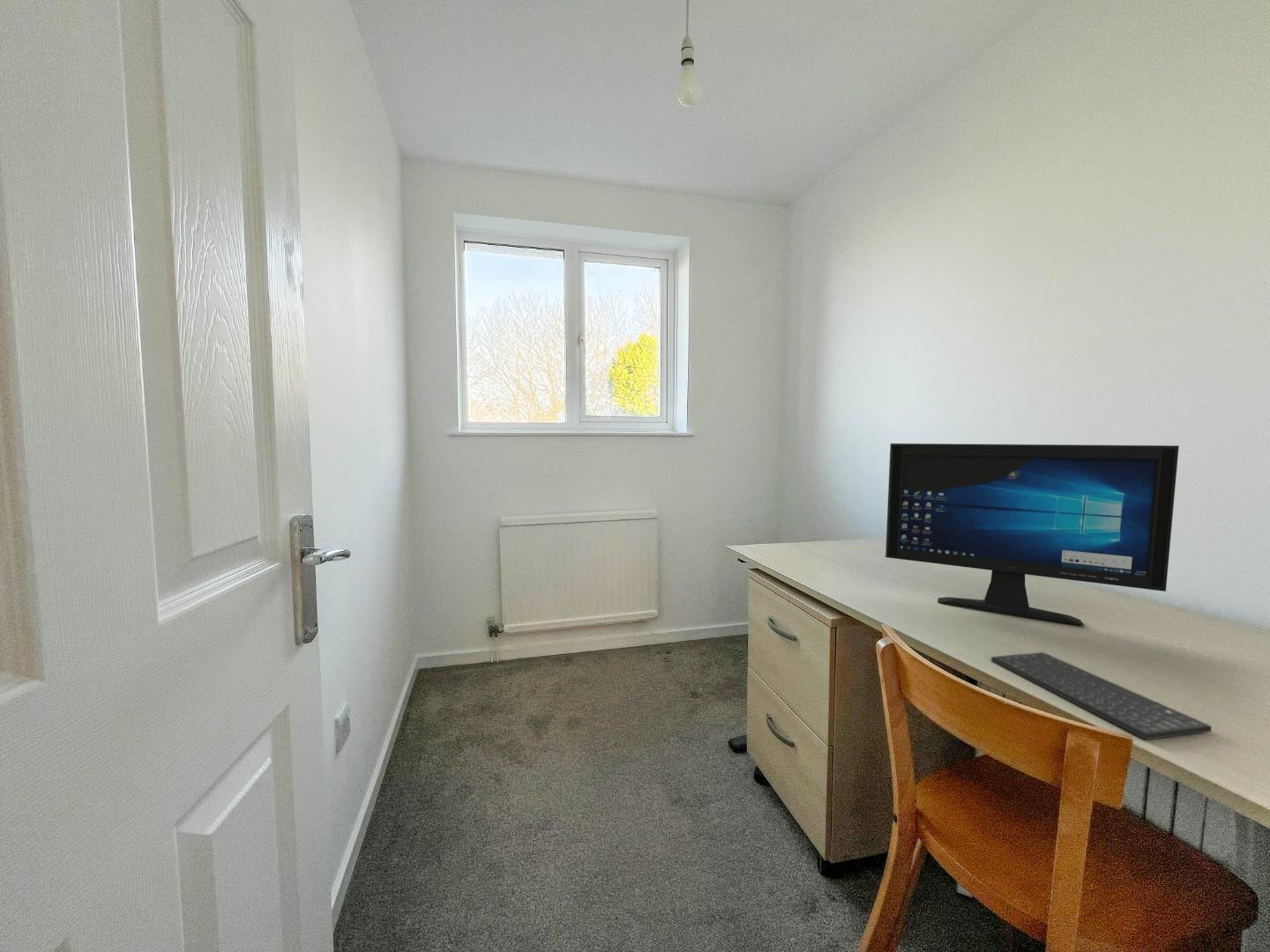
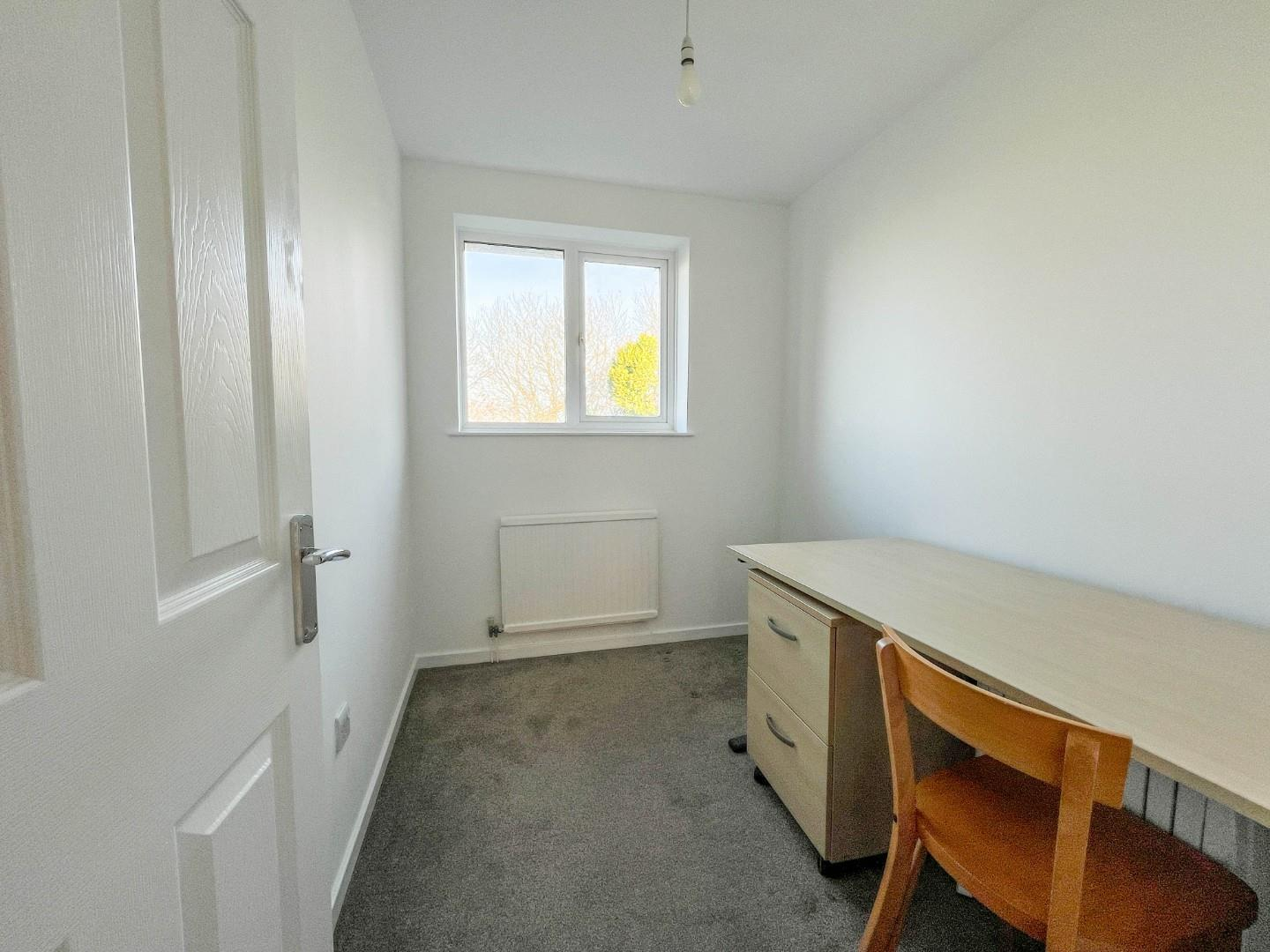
- keyboard (1086, 688)
- computer monitor (1009, 526)
